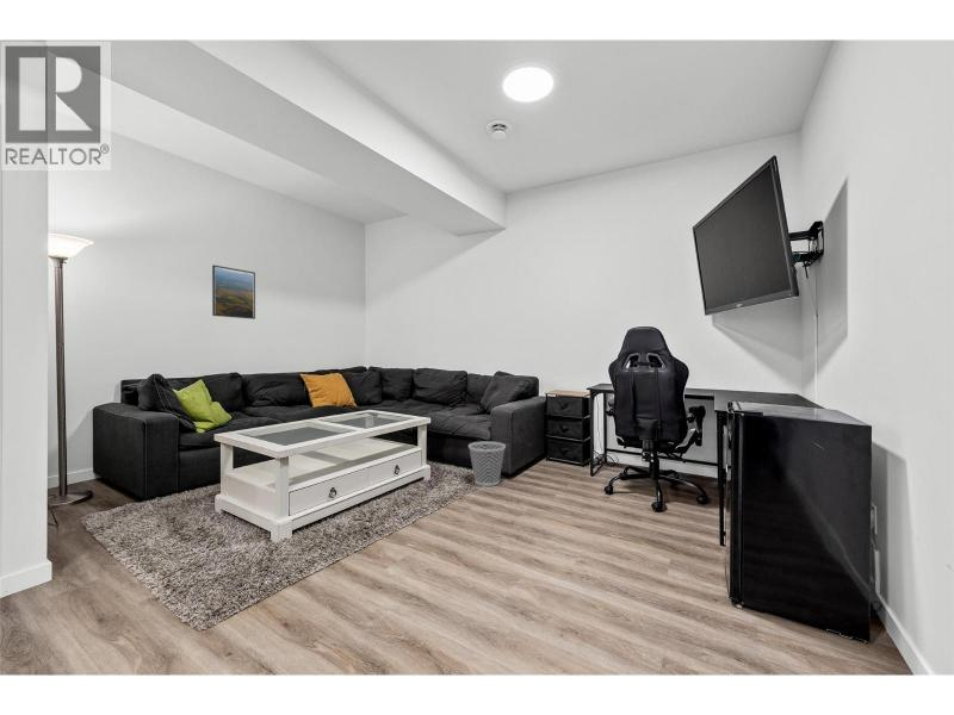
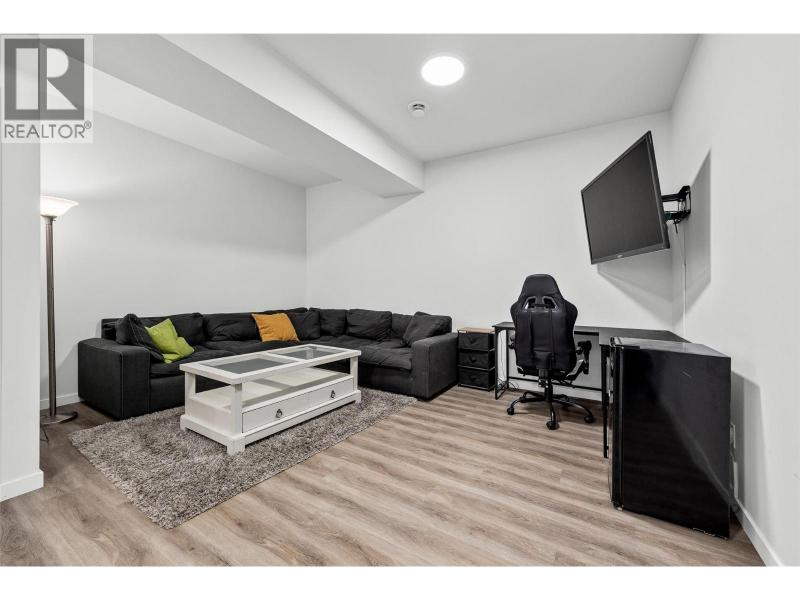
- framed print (234, 293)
- wastebasket (487, 464)
